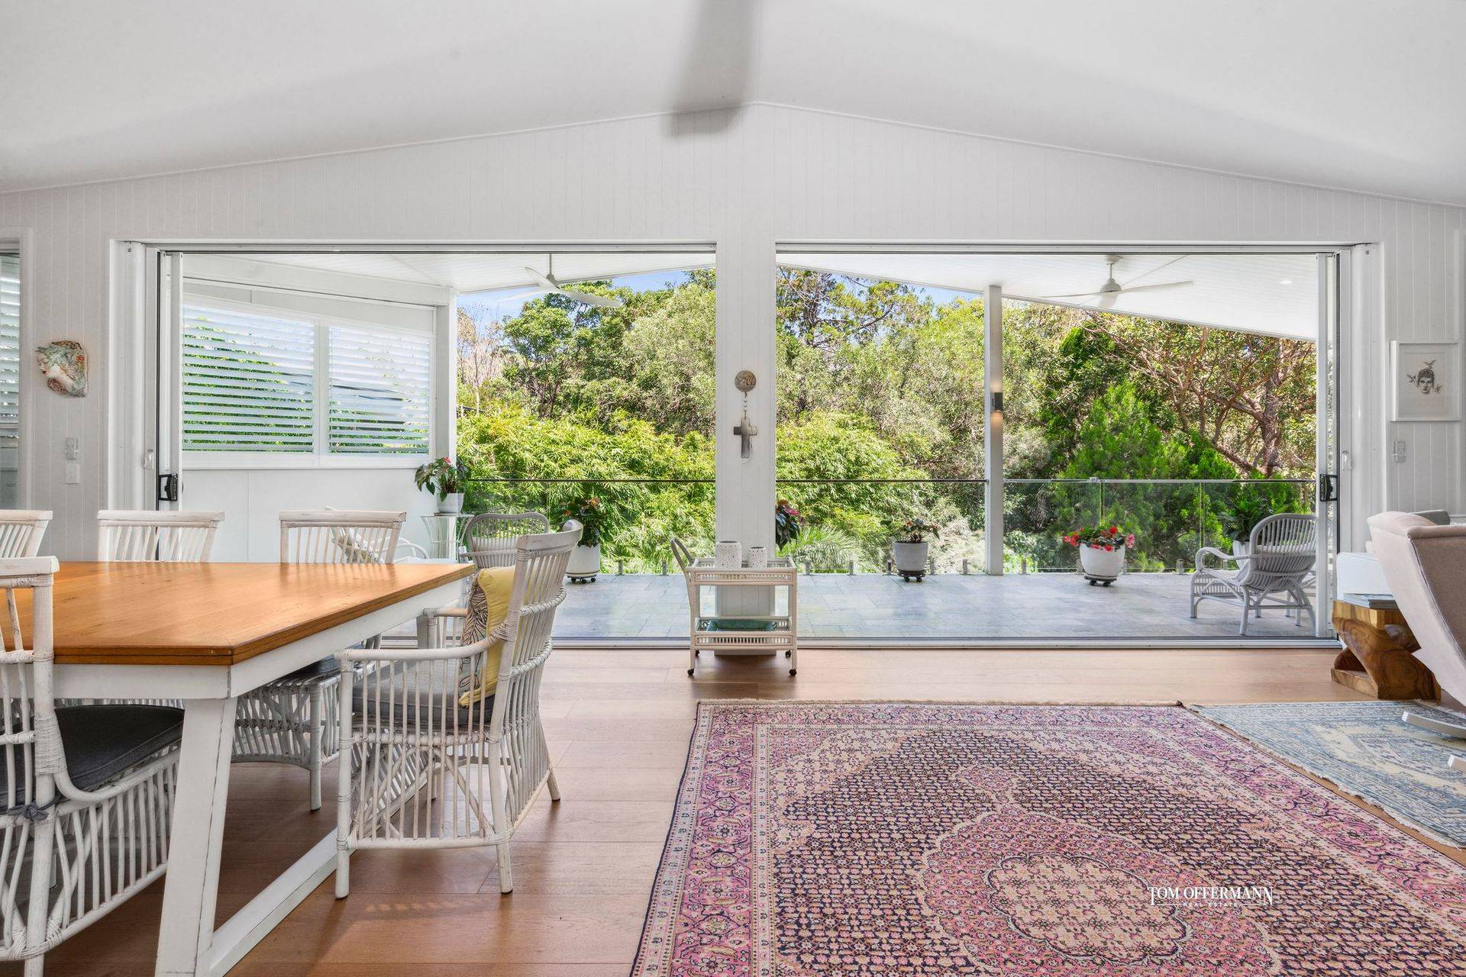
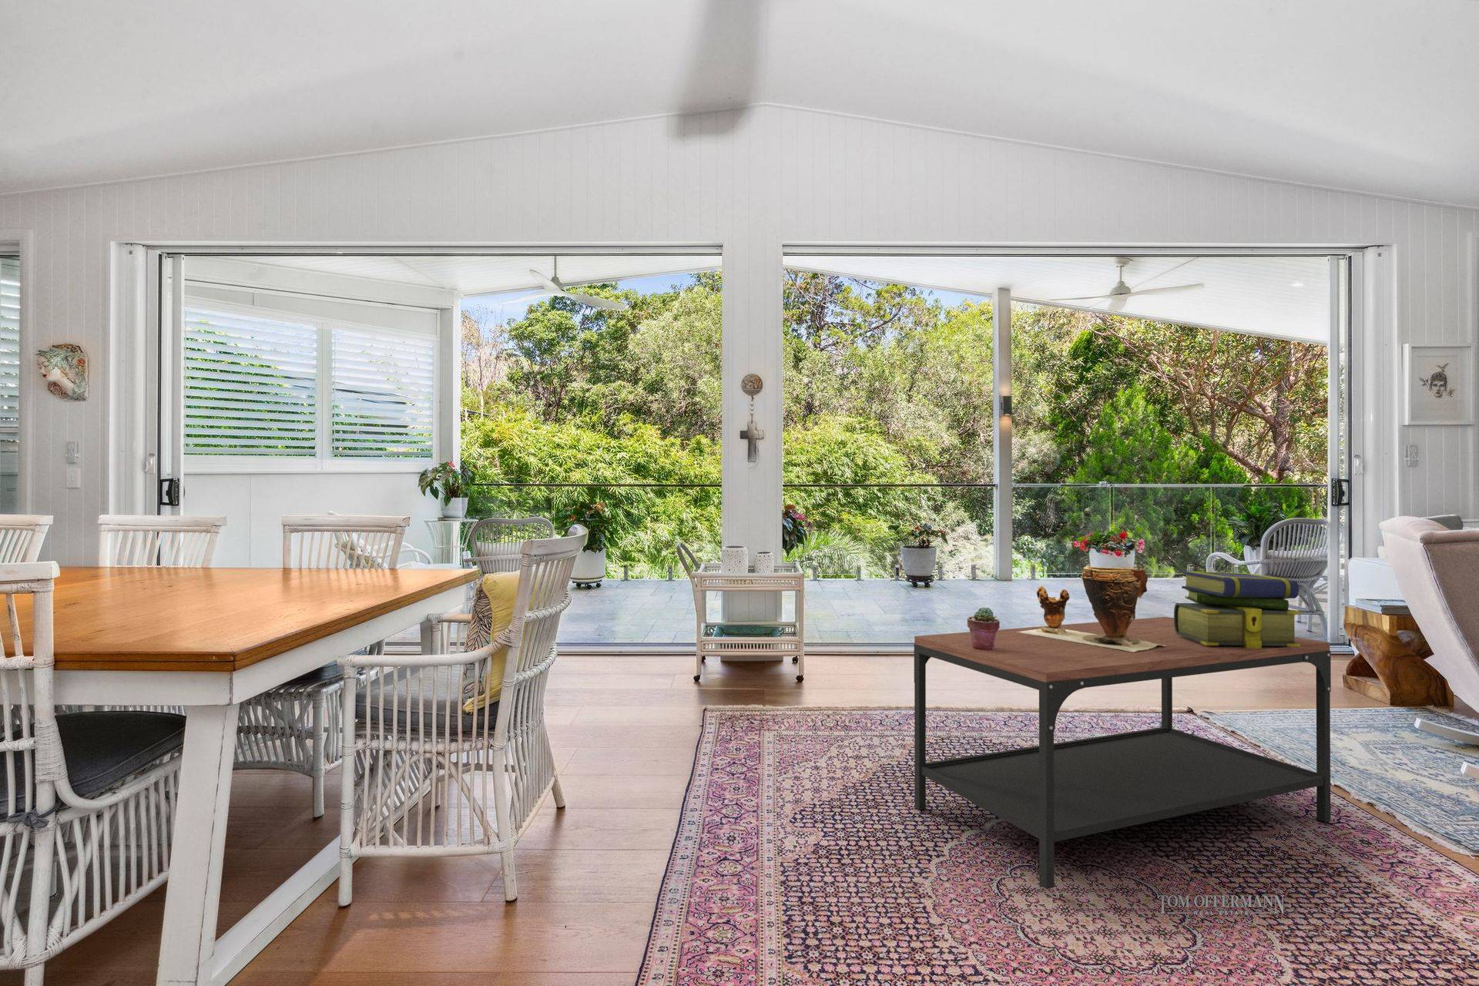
+ coffee table (1118, 733)
+ stack of books (1236, 606)
+ clay pot (1088, 599)
+ potted succulent (983, 626)
